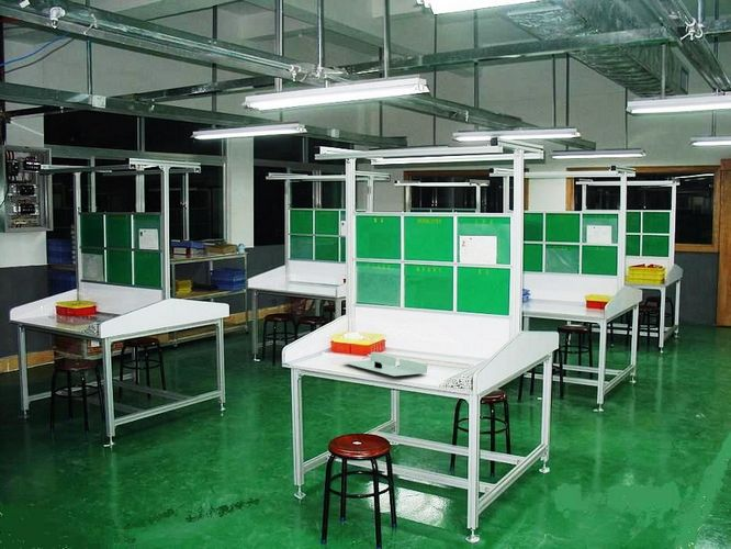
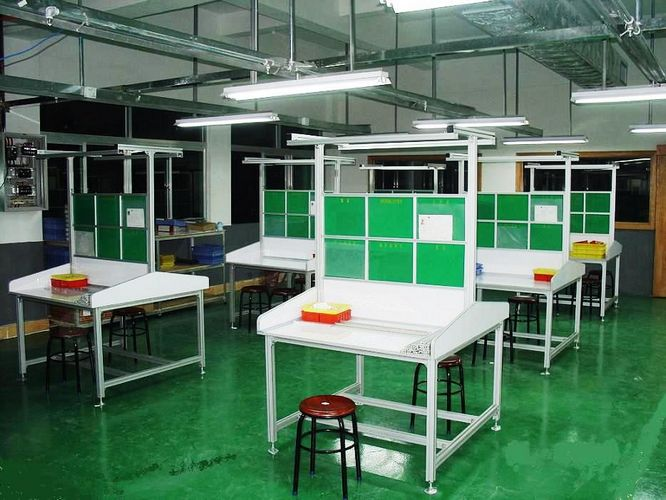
- organizer tray (384, 363)
